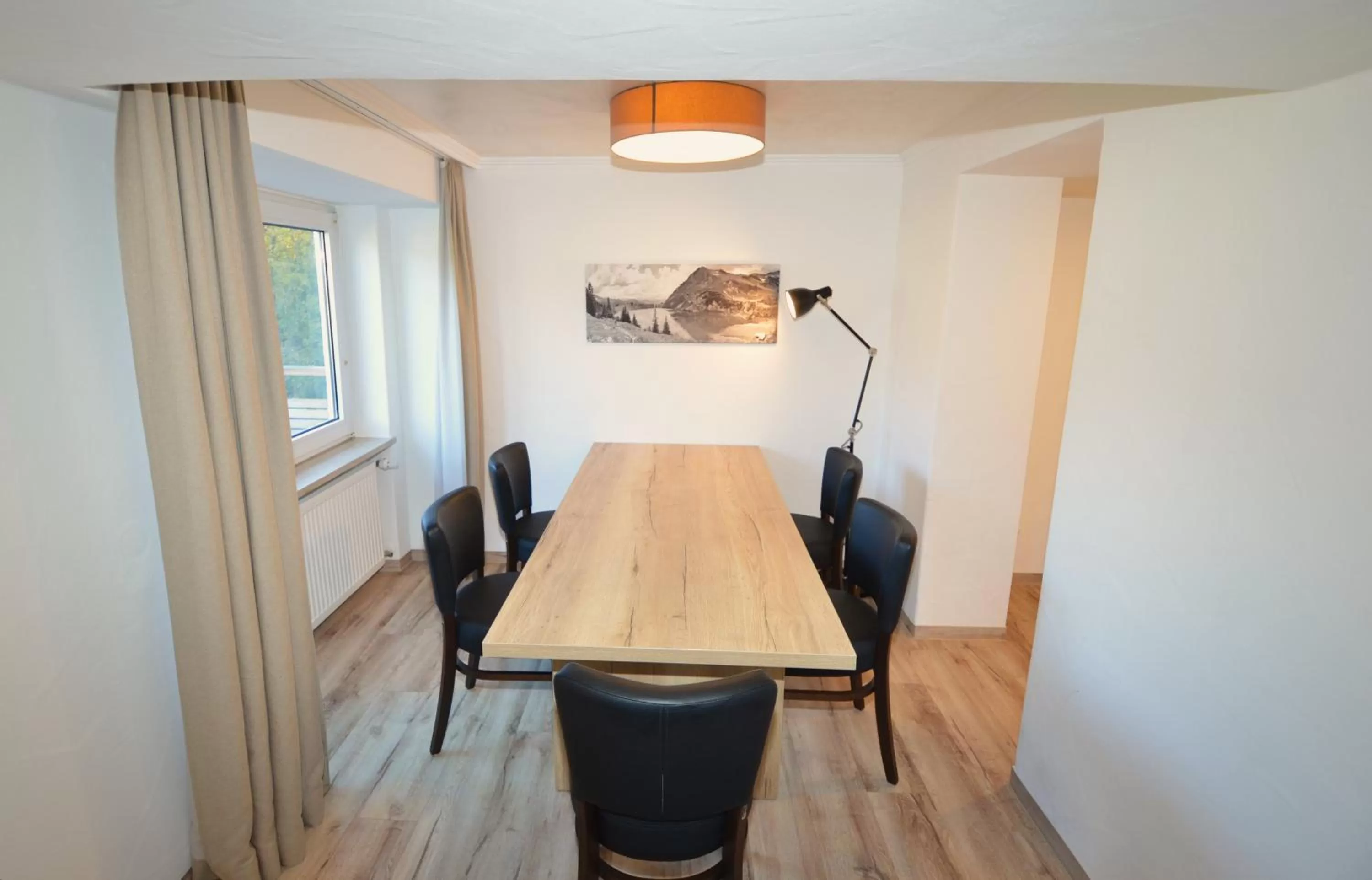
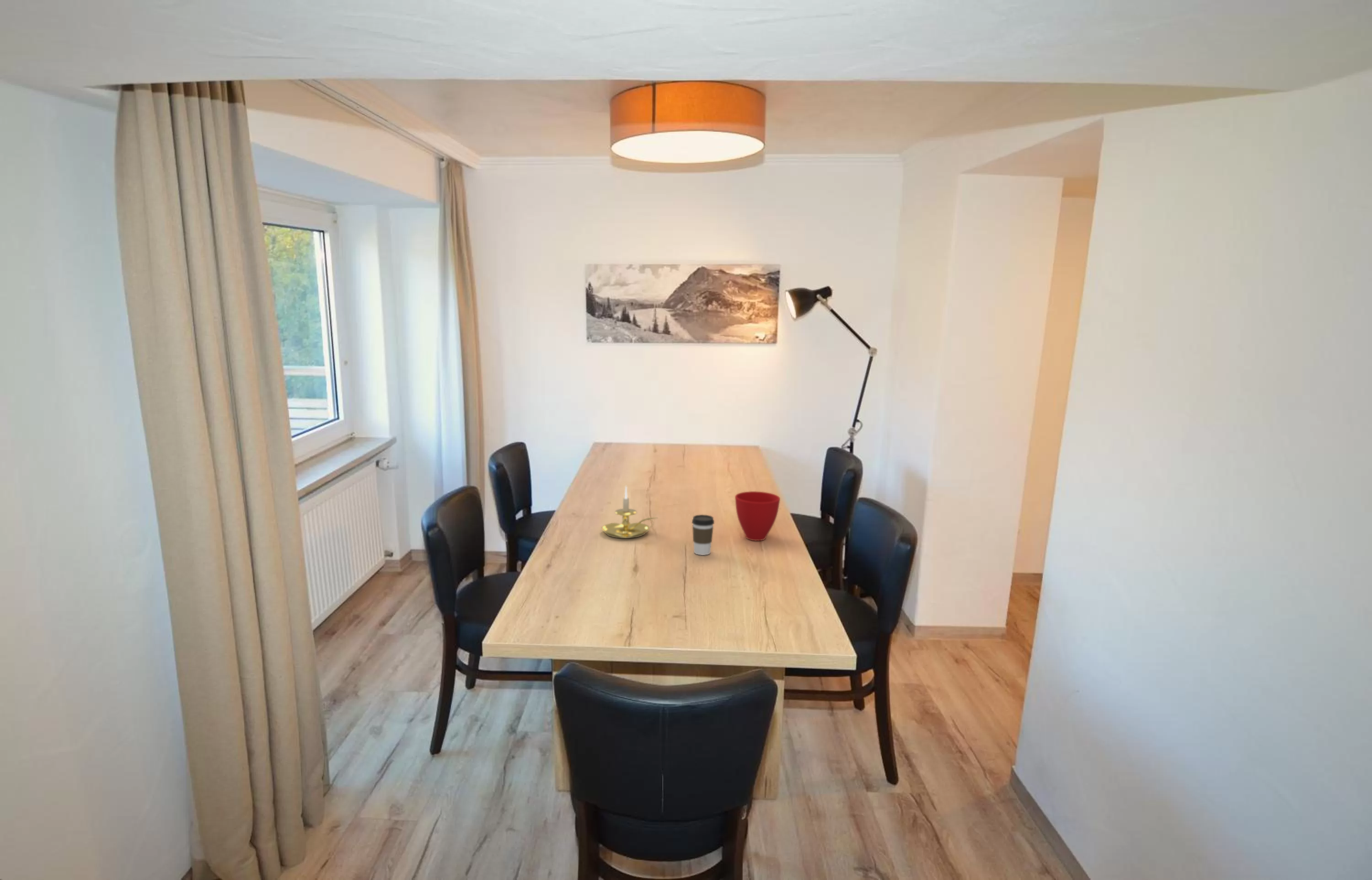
+ coffee cup (702, 535)
+ candle holder (629, 509)
+ cup (756, 517)
